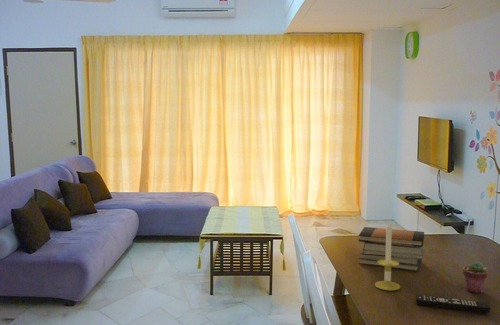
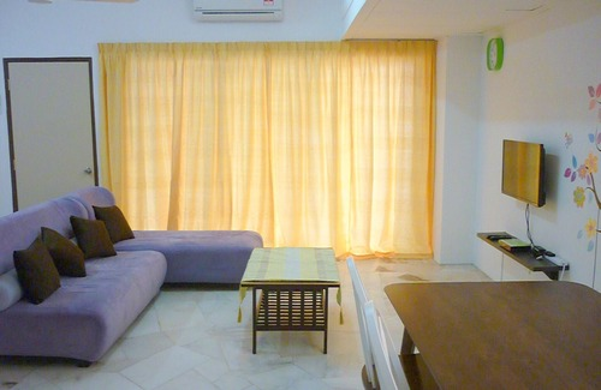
- book stack (391, 248)
- remote control (451, 303)
- potted succulent (475, 275)
- candle (388, 253)
